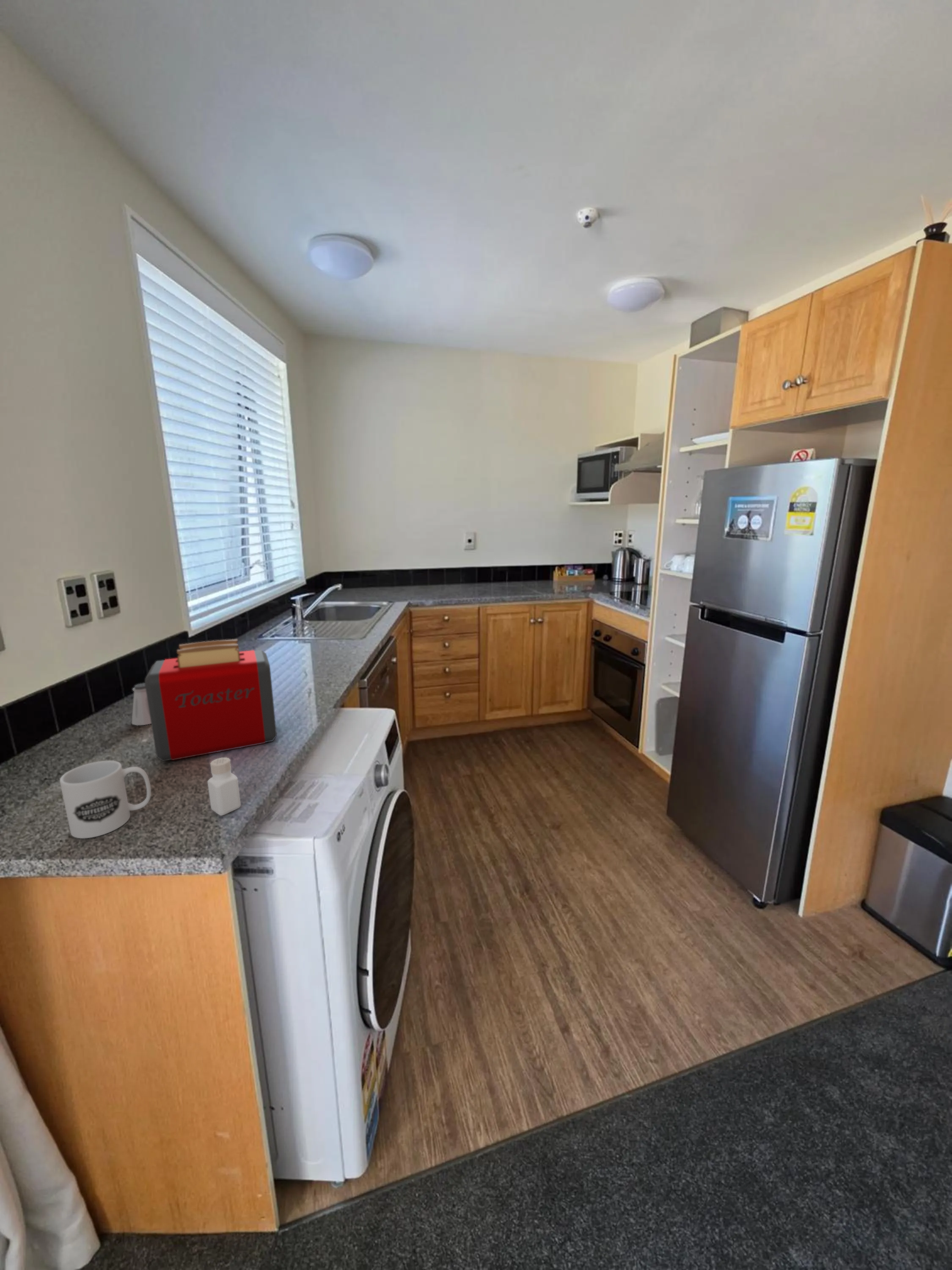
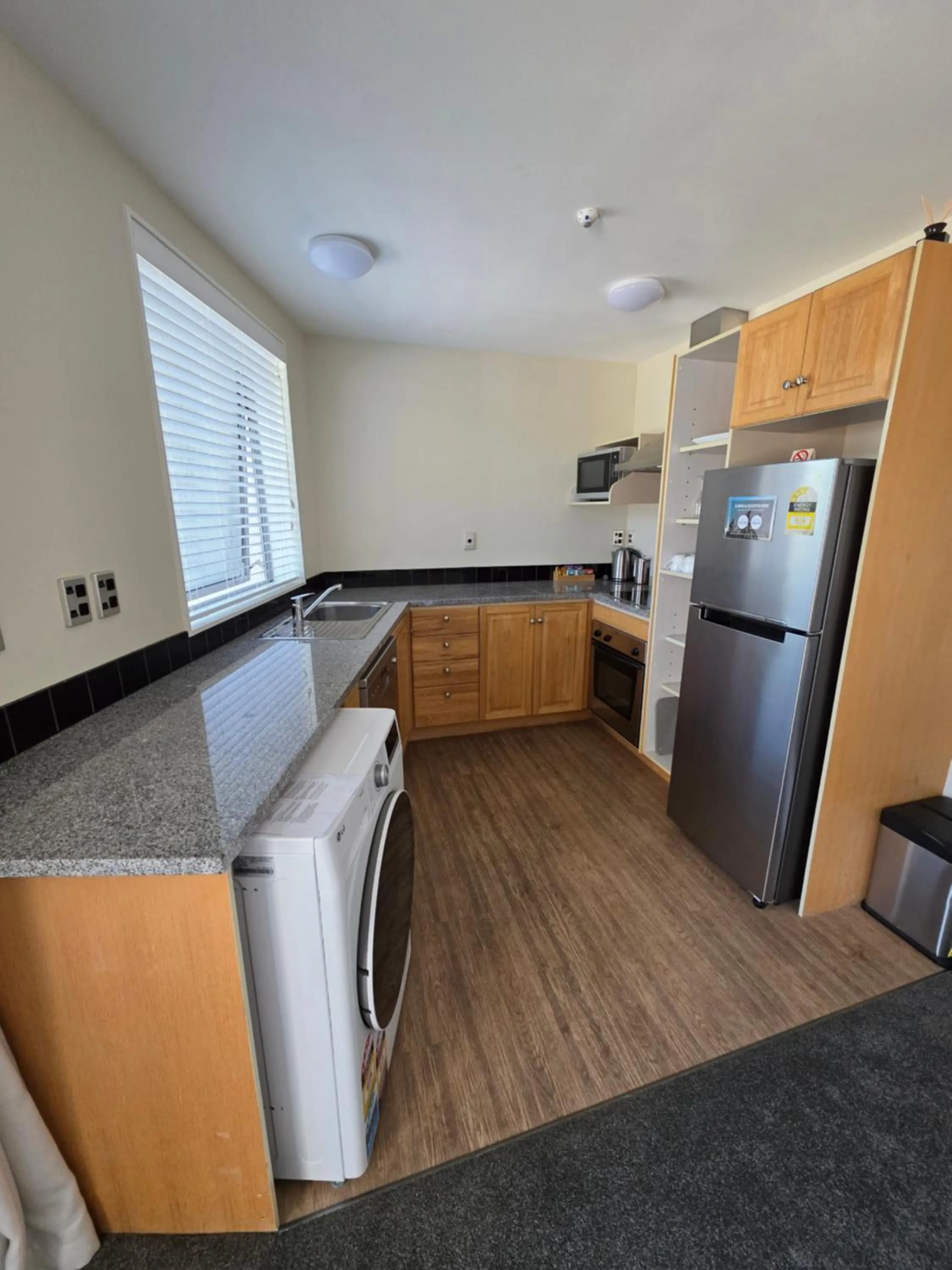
- toaster (213, 694)
- pepper shaker (223, 785)
- saltshaker (145, 702)
- mug (109, 795)
